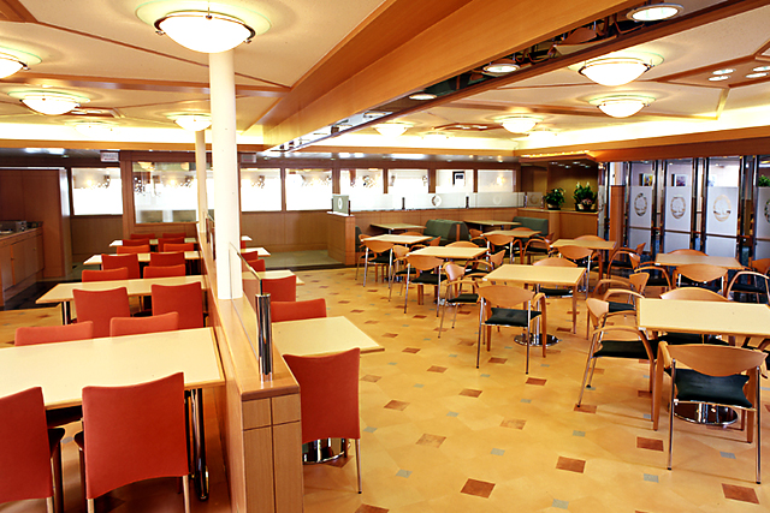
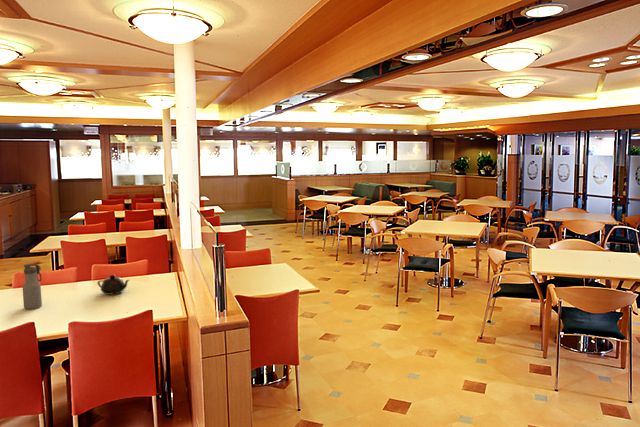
+ water bottle (31, 285)
+ teapot (113, 283)
